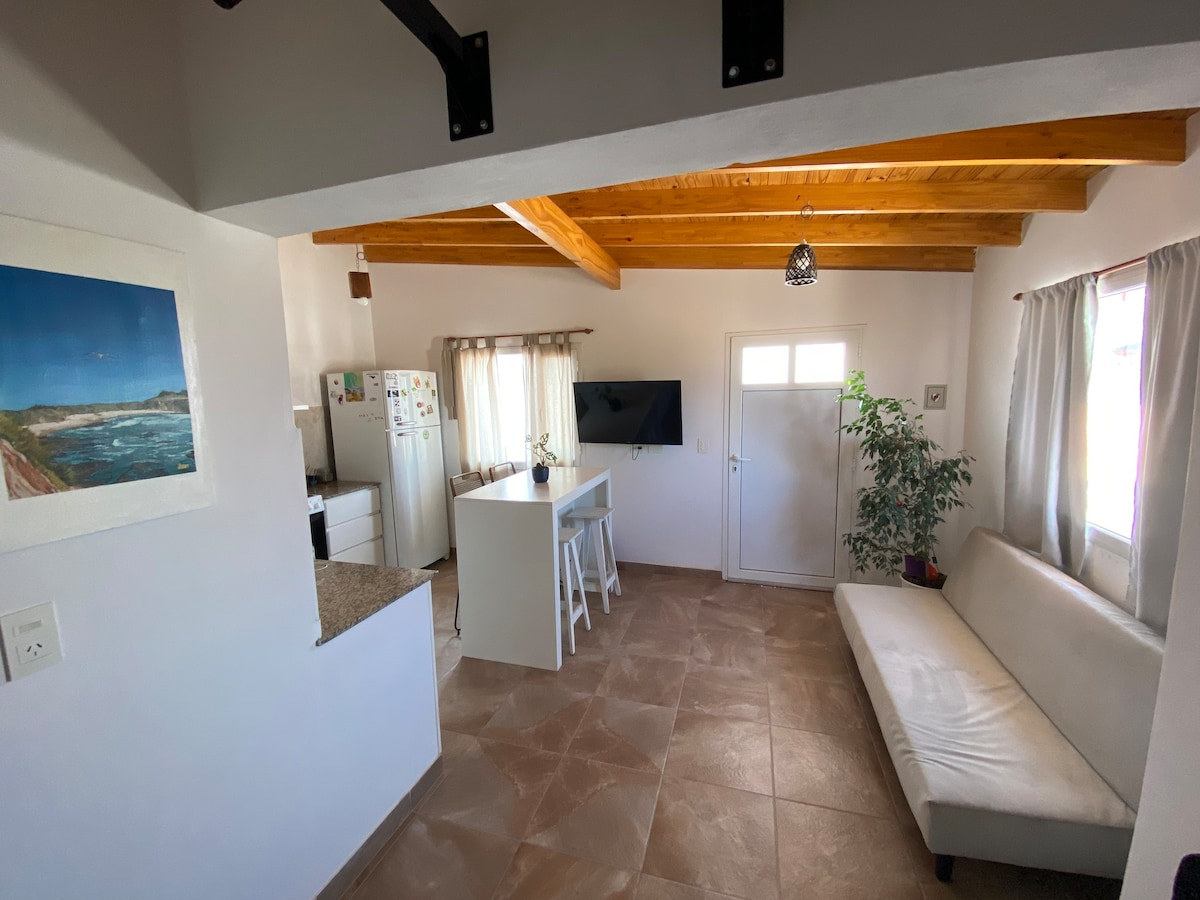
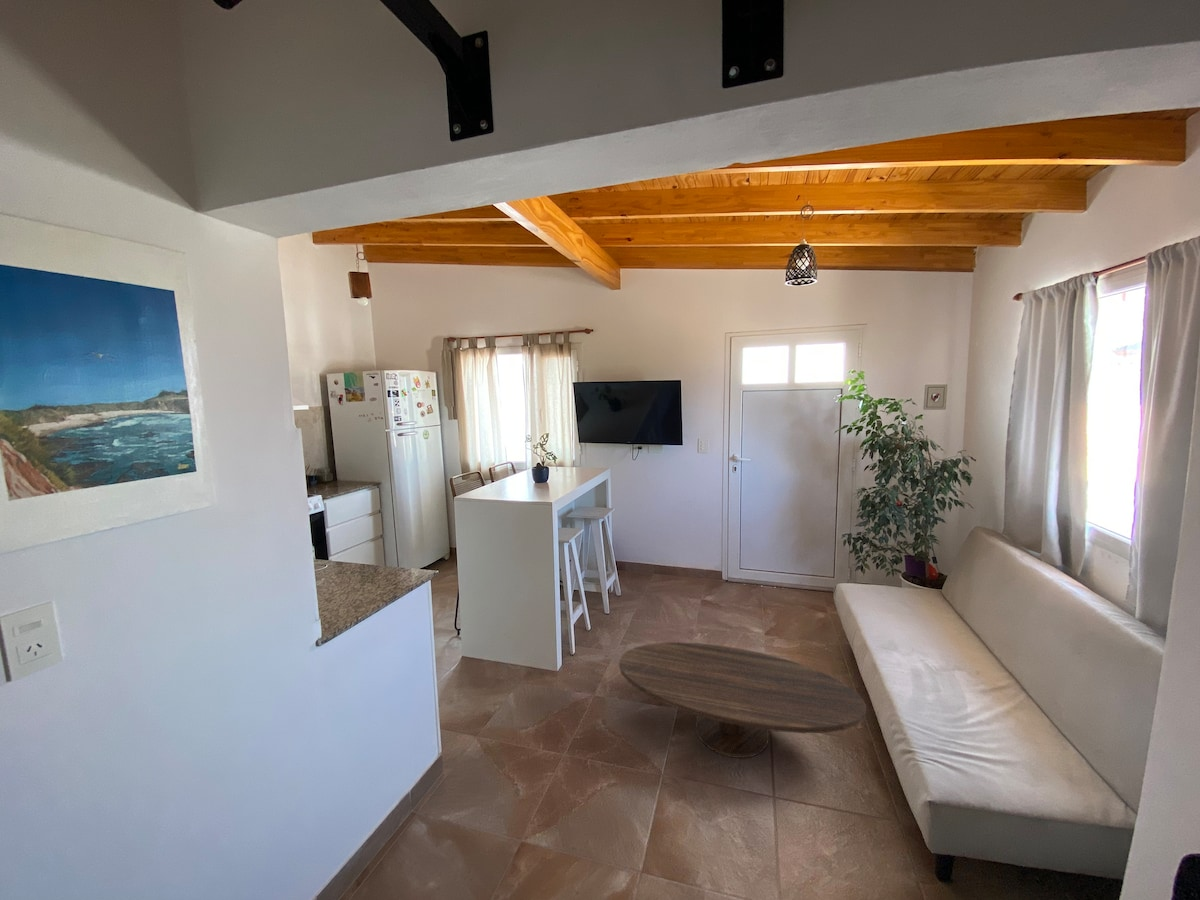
+ coffee table (731, 705)
